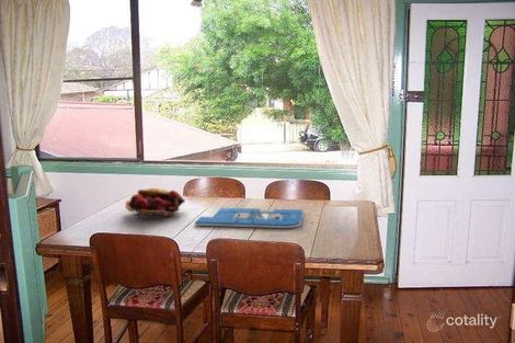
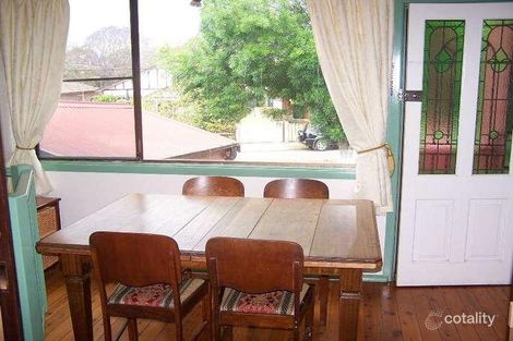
- fruit basket (154, 202)
- board game (251, 214)
